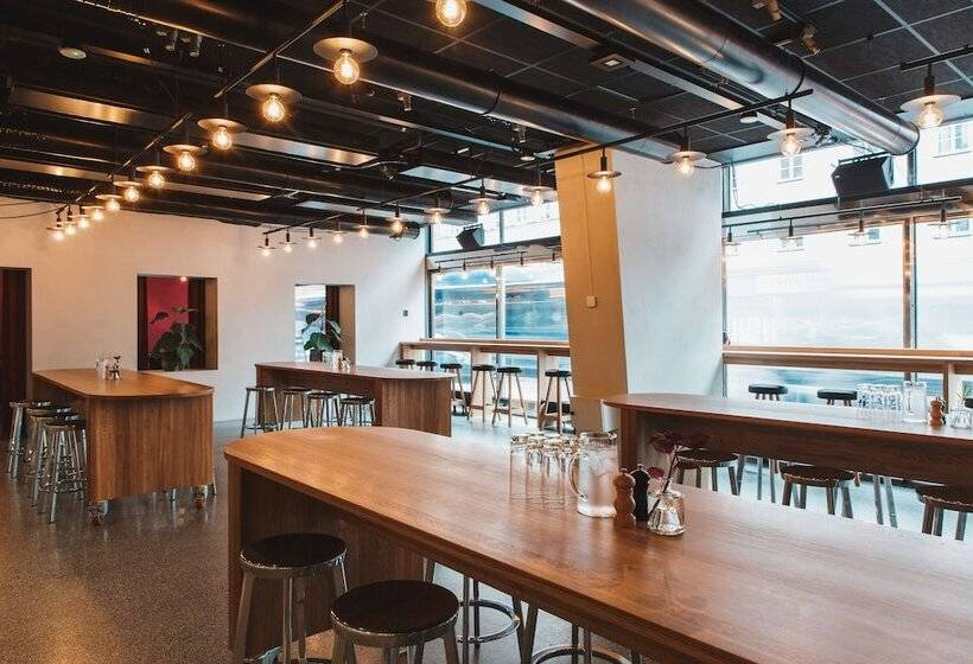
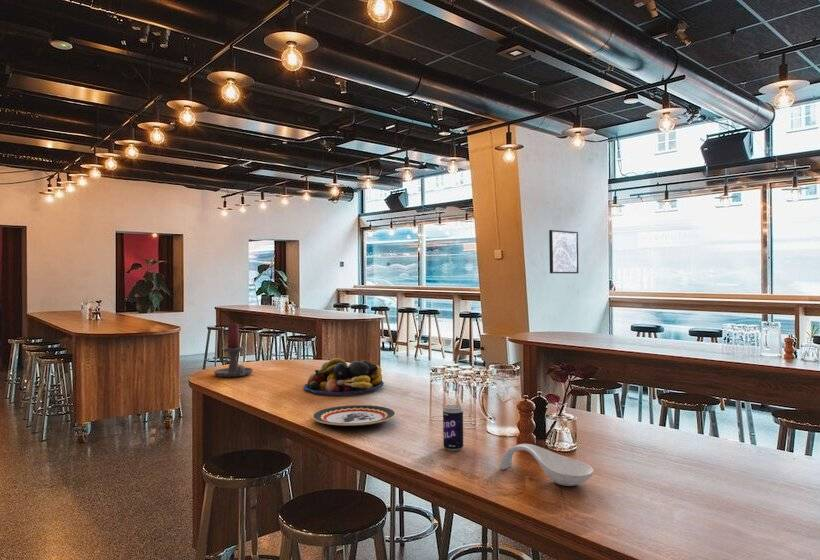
+ fruit bowl (343, 372)
+ spoon rest (545, 462)
+ candle holder (235, 349)
+ wall art (564, 252)
+ beverage can (453, 427)
+ plate (354, 417)
